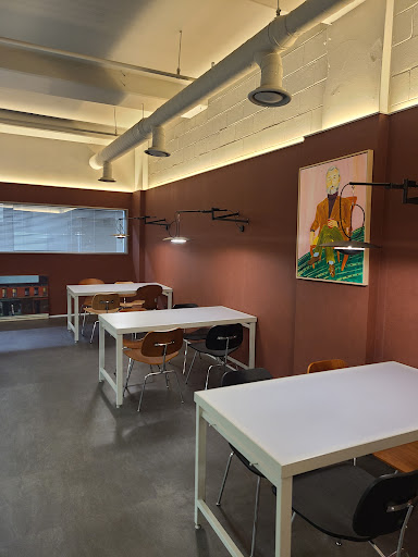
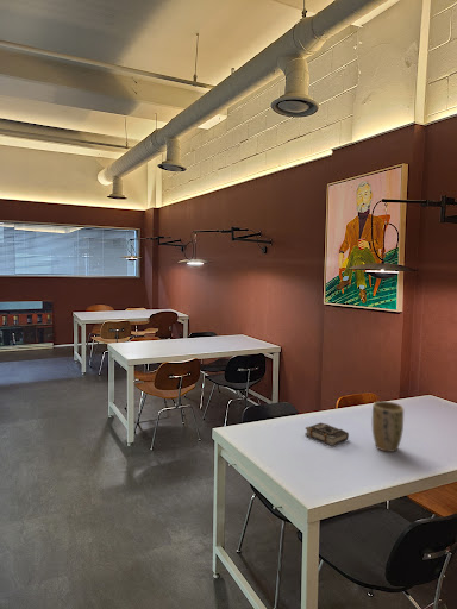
+ plant pot (387, 426)
+ book (326, 432)
